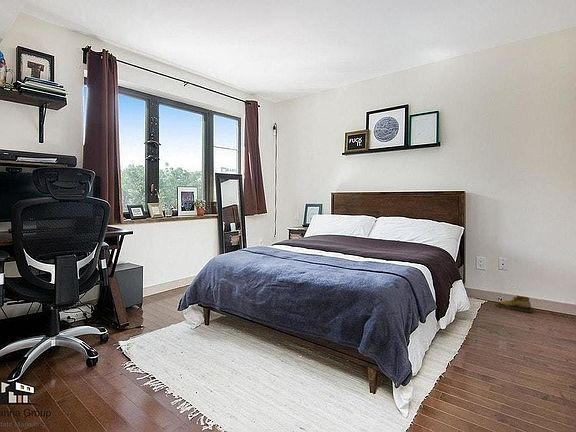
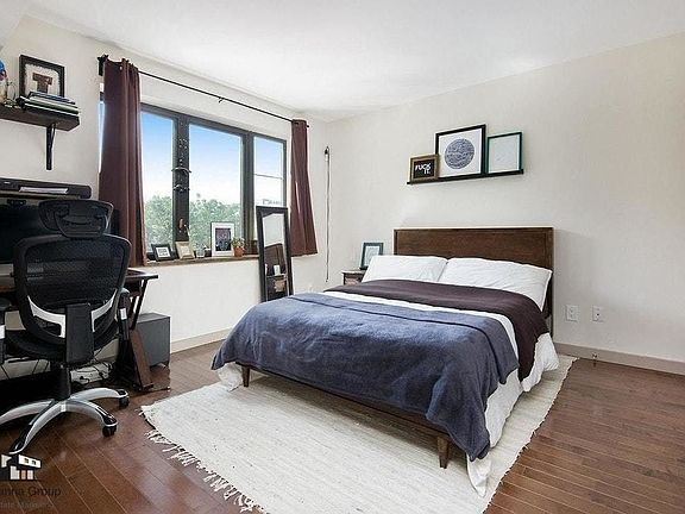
- shoe (514, 301)
